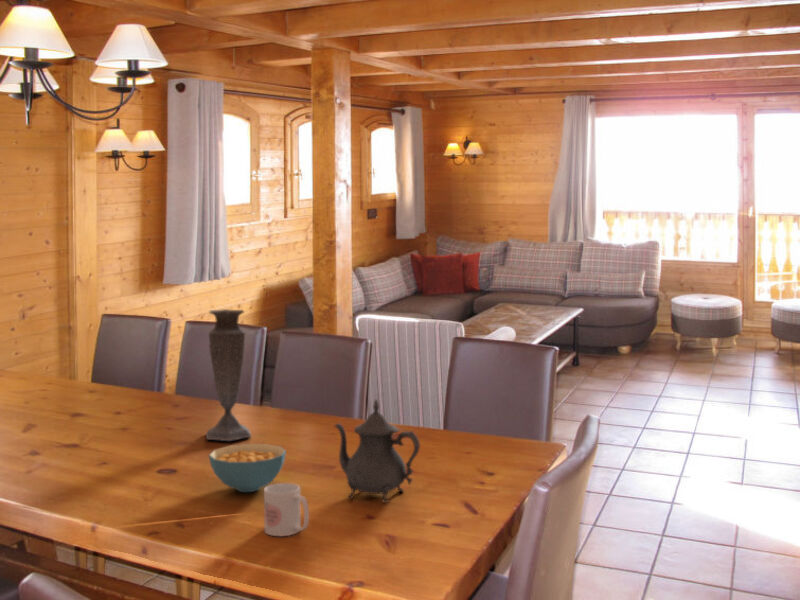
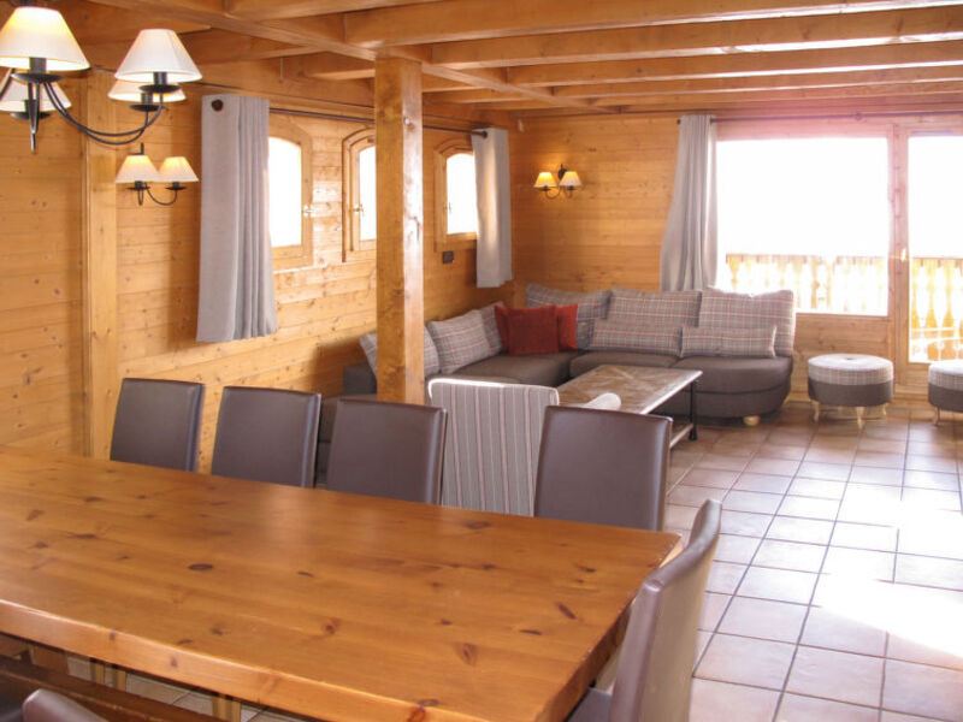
- teapot (376, 446)
- vase (227, 373)
- mug (288, 510)
- cereal bowl (248, 470)
